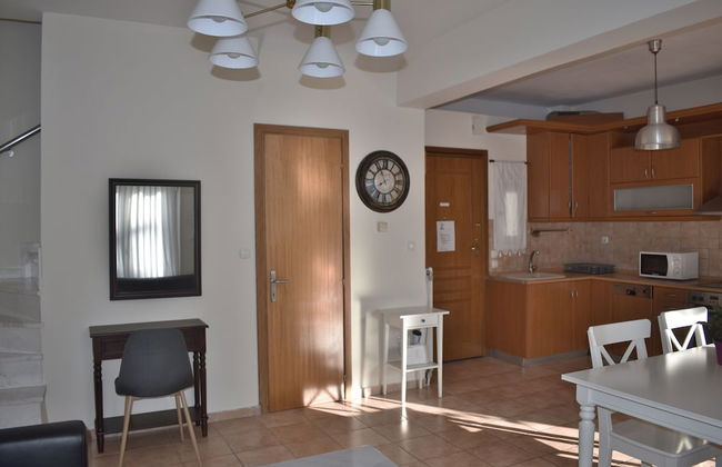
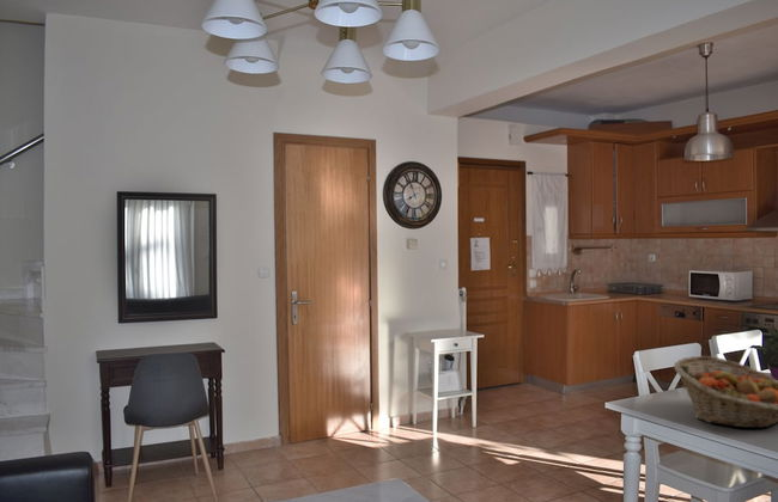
+ fruit basket (733, 390)
